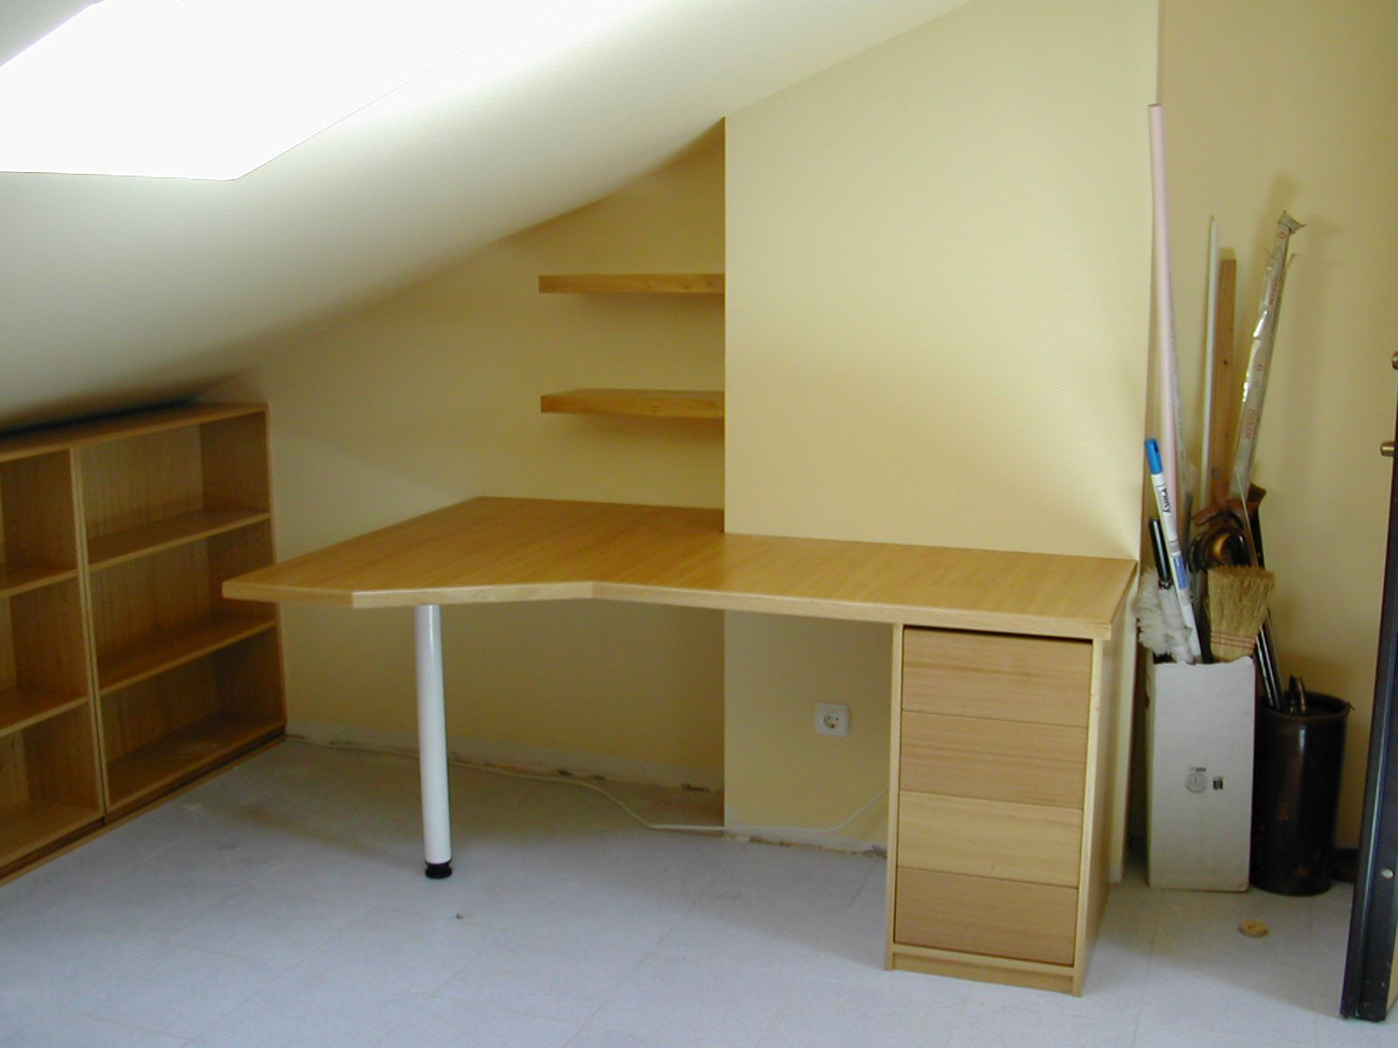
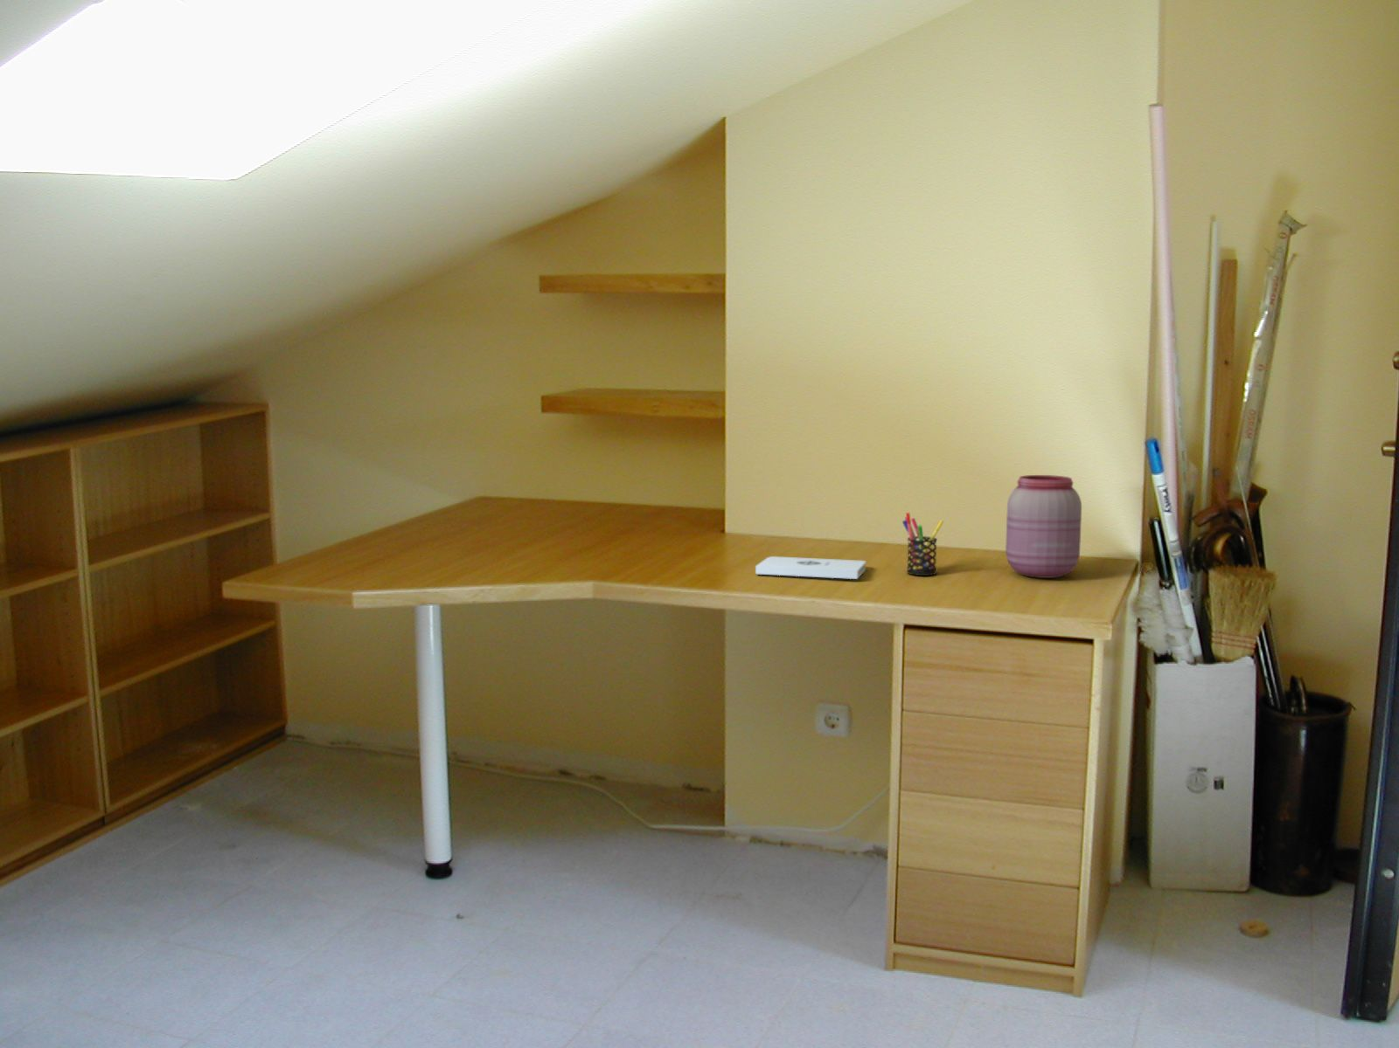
+ pen holder (920, 543)
+ notepad (812, 567)
+ jar (1043, 526)
